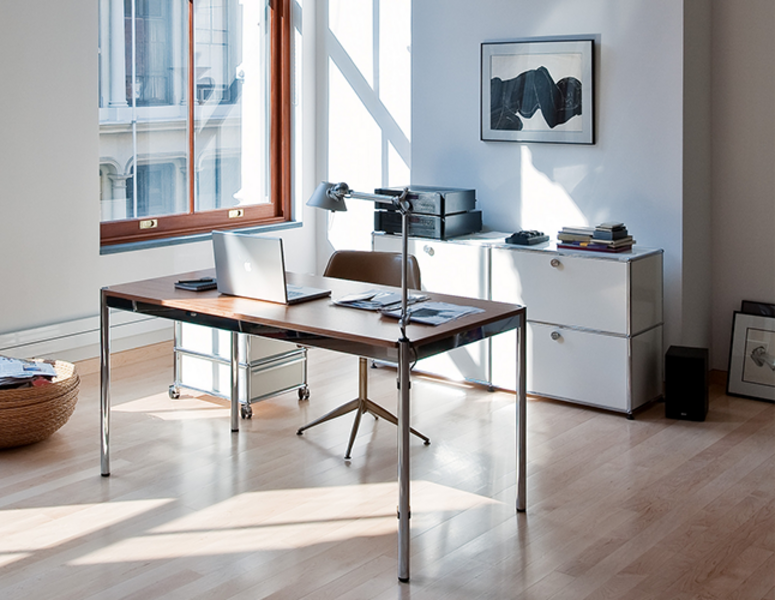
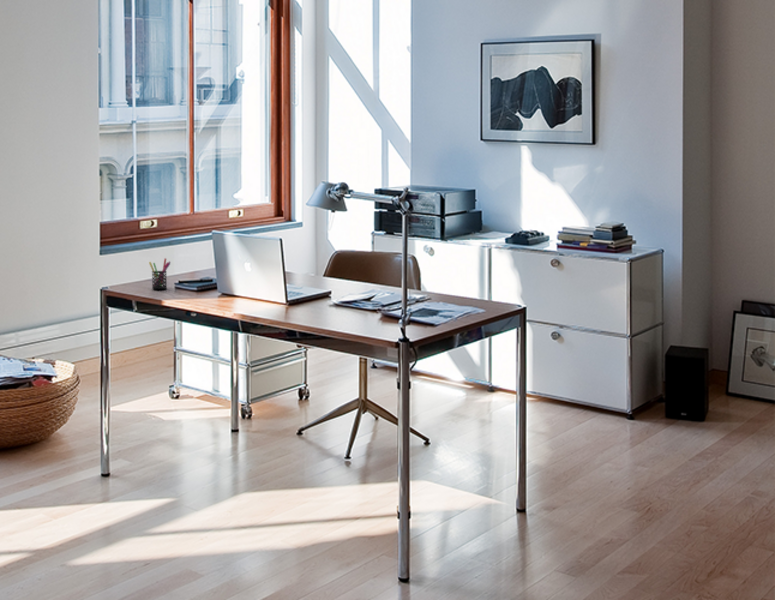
+ pen holder (159, 273)
